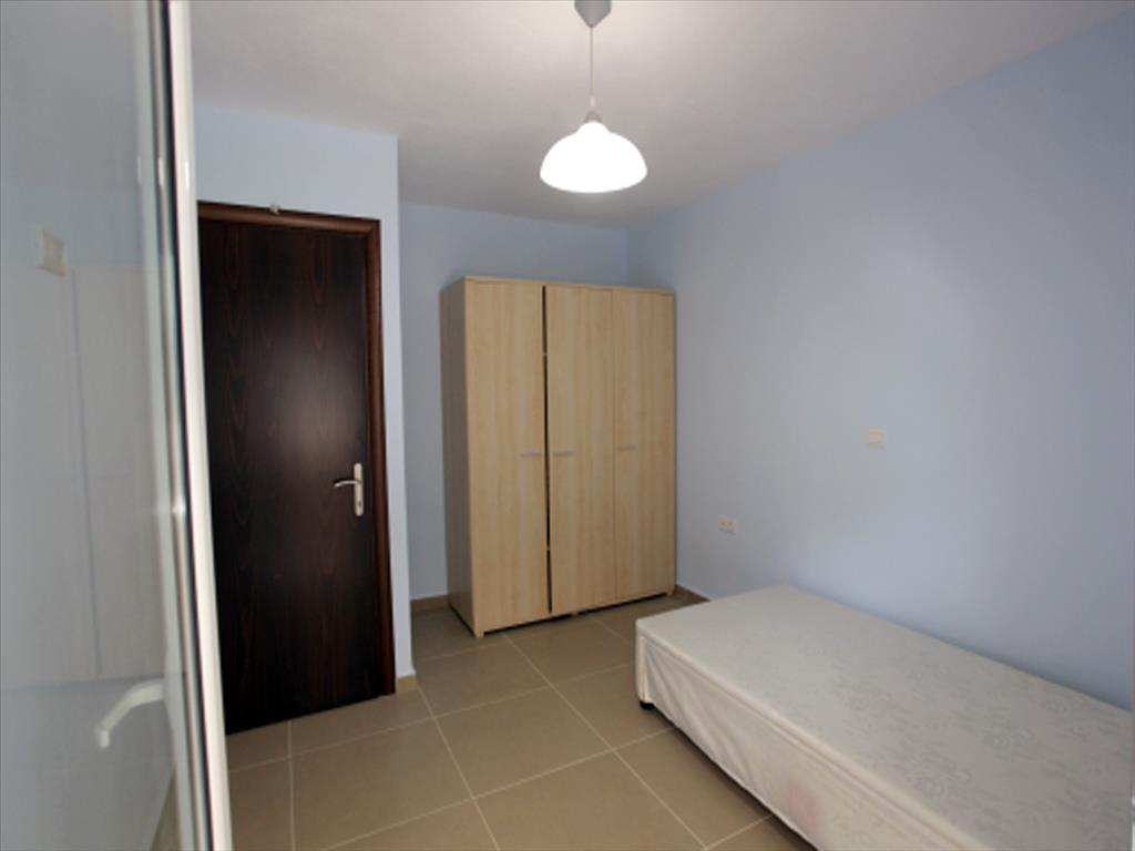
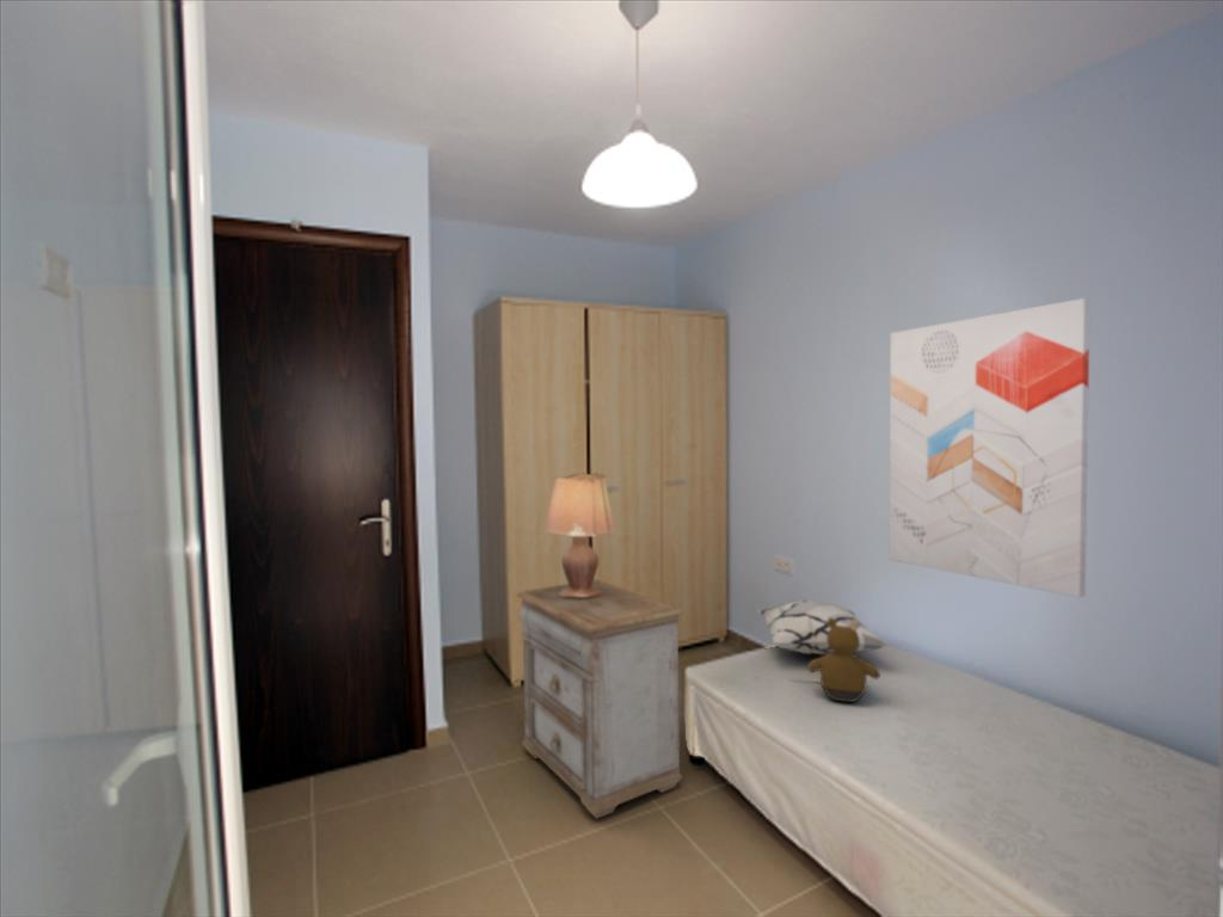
+ lamp (579, 534)
+ wall art (976, 448)
+ decorative pillow (816, 626)
+ bear (842, 654)
+ nightstand (596, 683)
